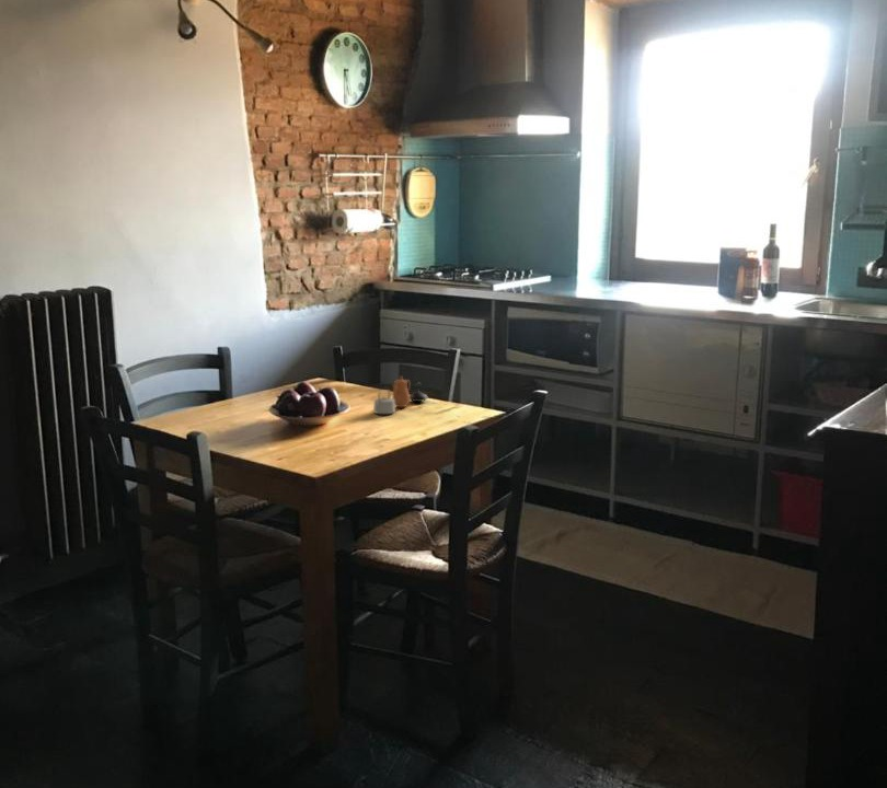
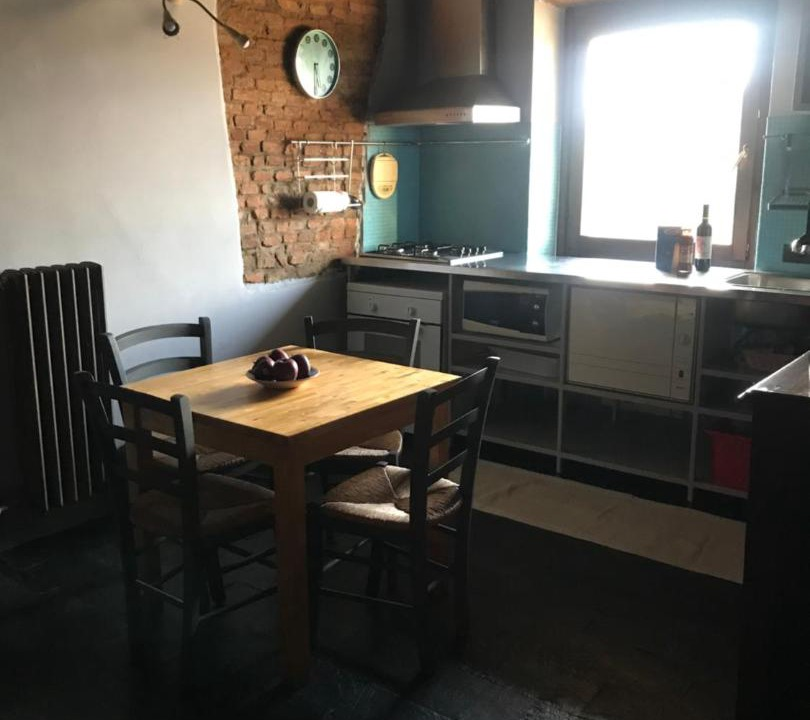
- teapot (400, 391)
